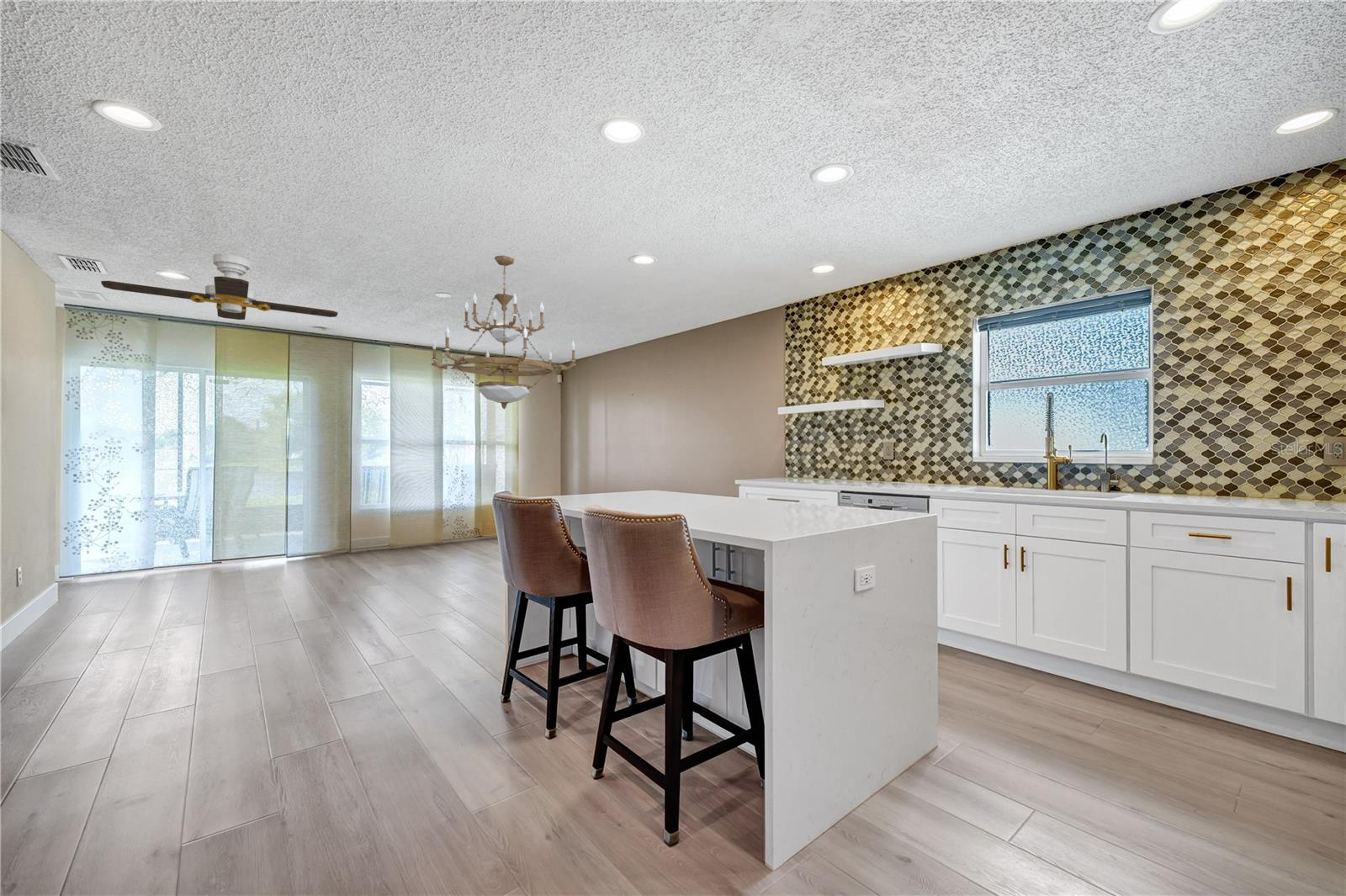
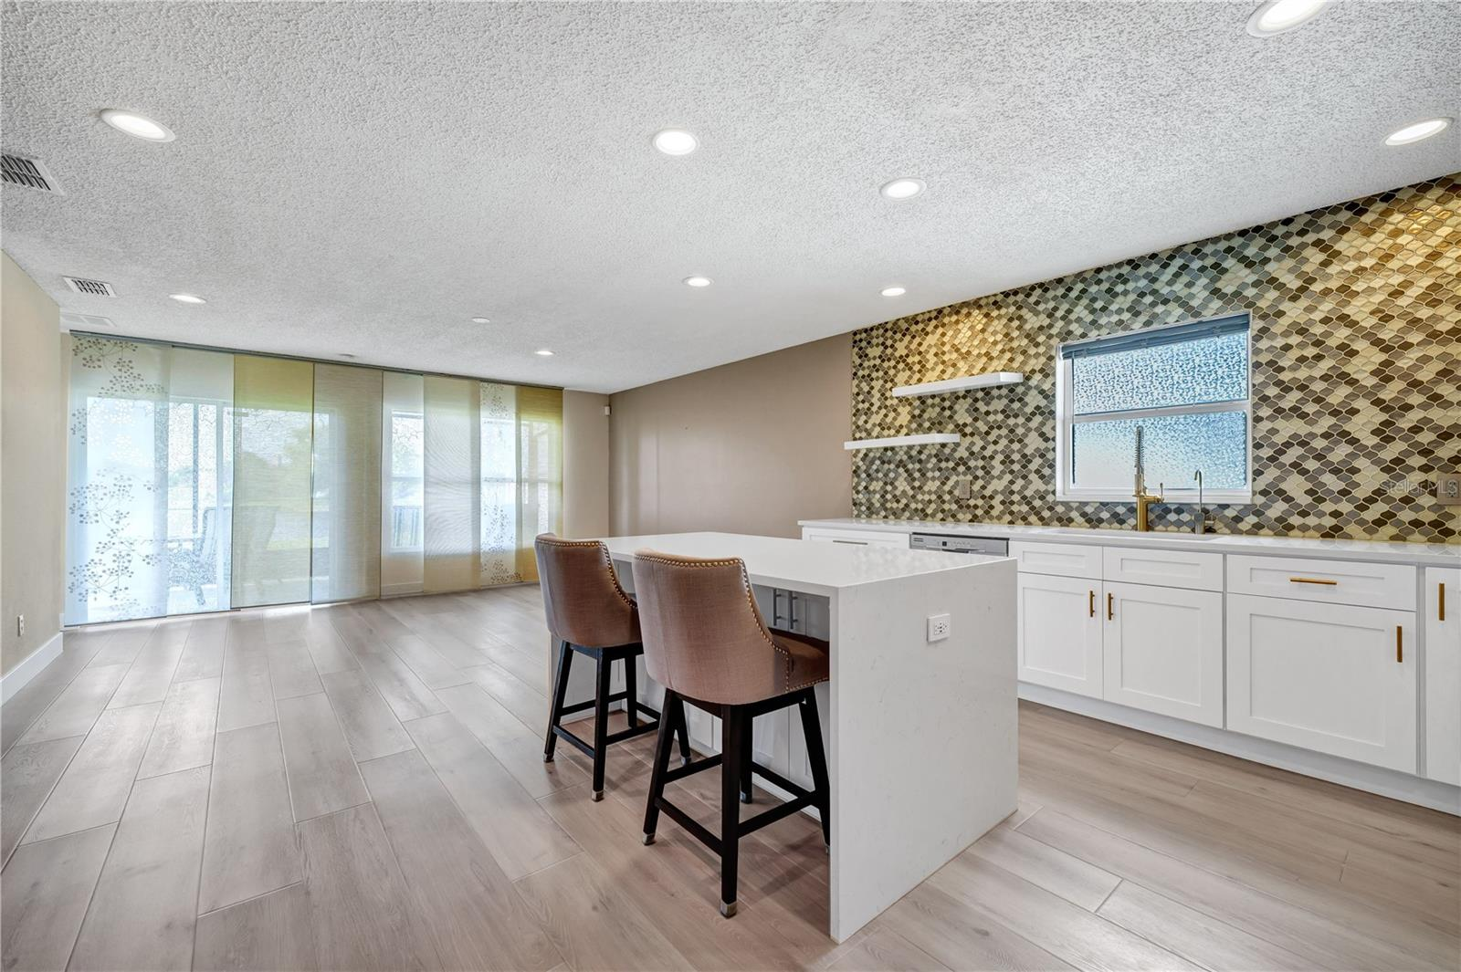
- ceiling fan (231, 284)
- chandelier (504, 334)
